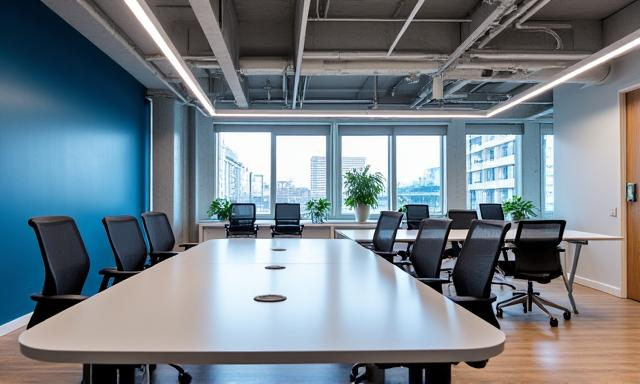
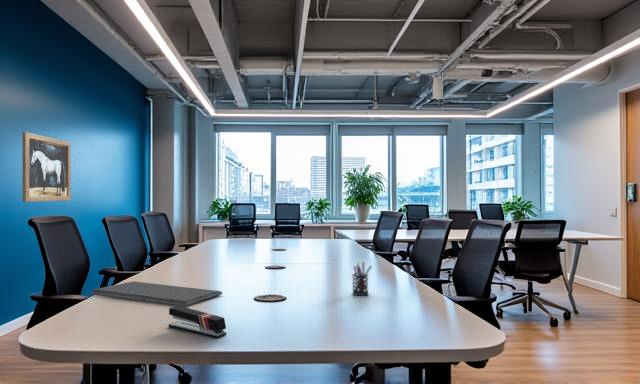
+ pen holder (362, 277)
+ wall art (48, 169)
+ computer keyboard (156, 291)
+ stapler (196, 320)
